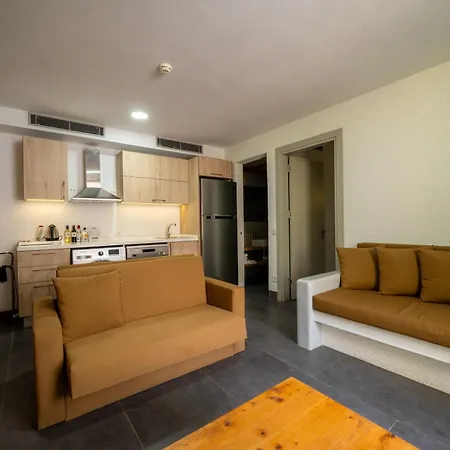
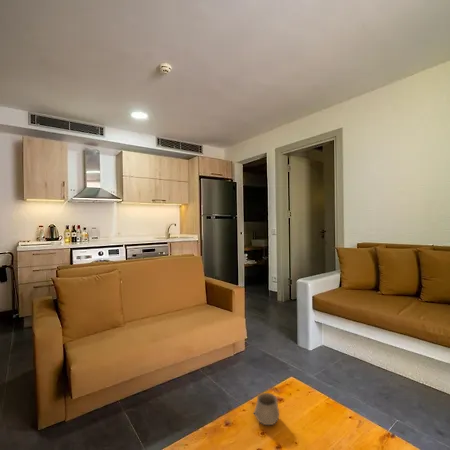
+ cup (267, 409)
